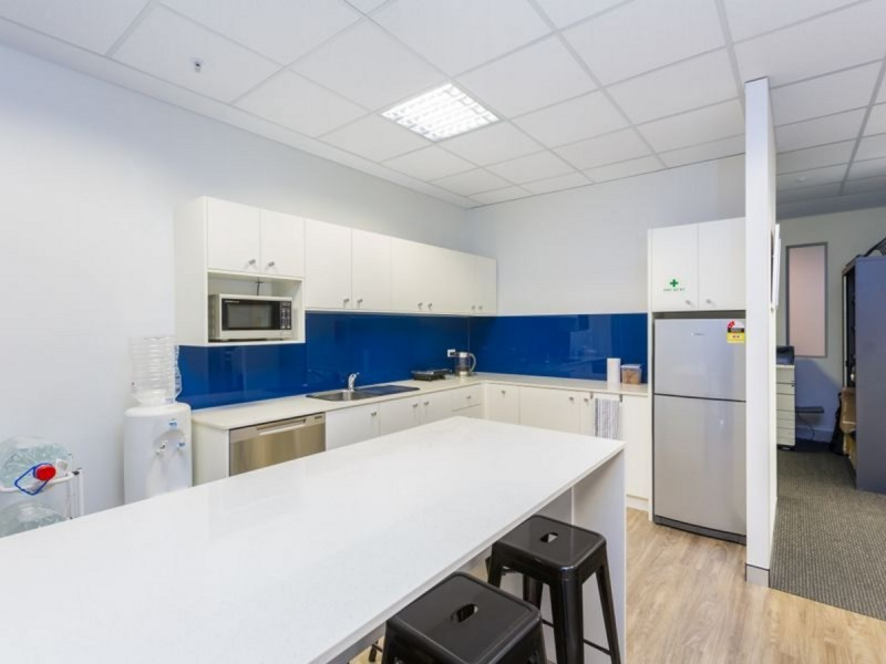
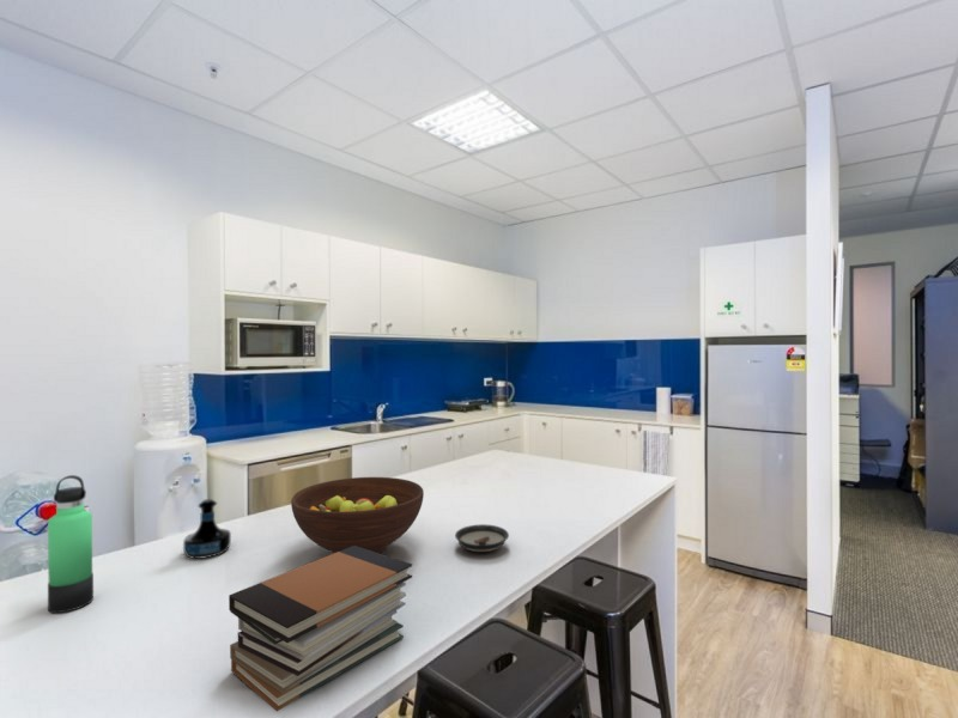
+ saucer (481, 540)
+ book stack (326, 615)
+ tequila bottle (207, 525)
+ thermos bottle (71, 540)
+ fruit bowl (359, 522)
